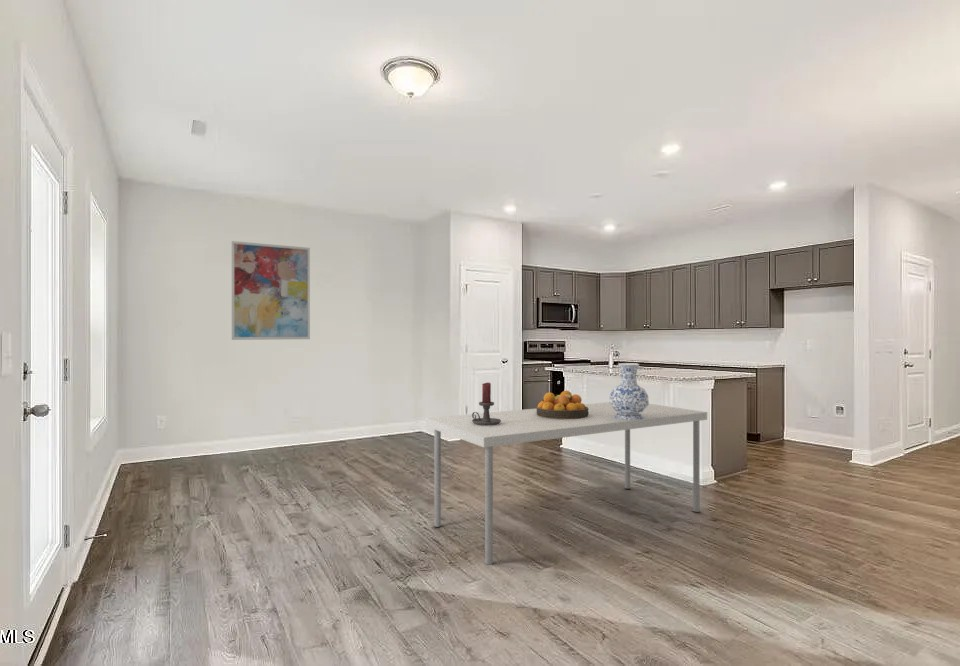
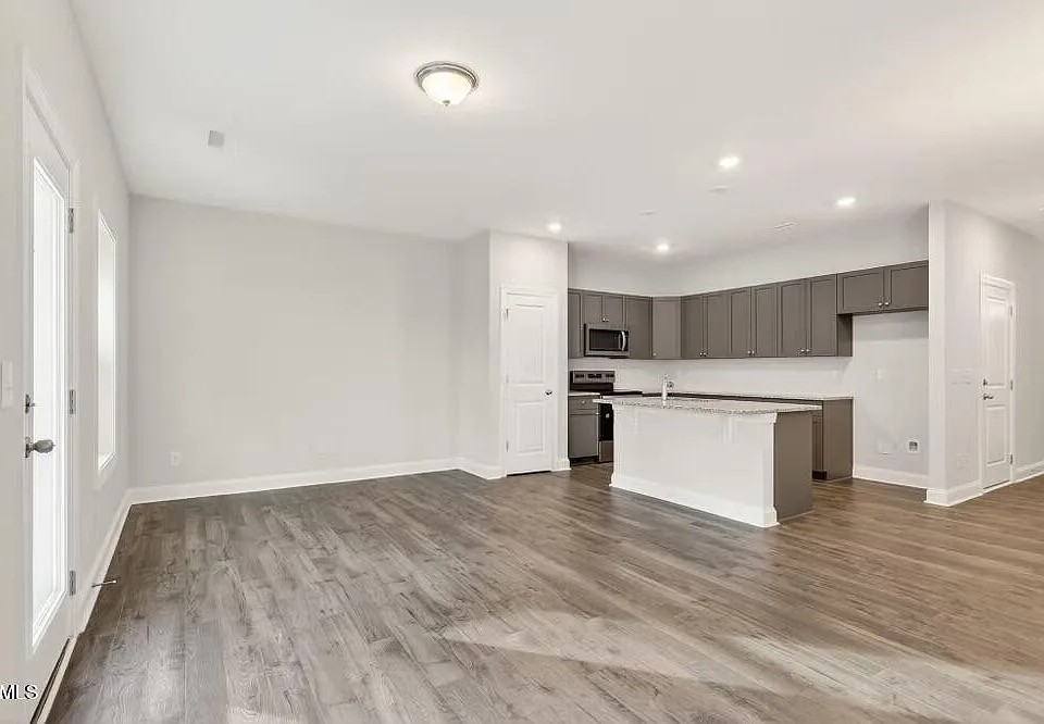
- candle holder (483, 402)
- fruit bowl (562, 403)
- dining table (571, 436)
- vase (628, 390)
- wall art (272, 292)
